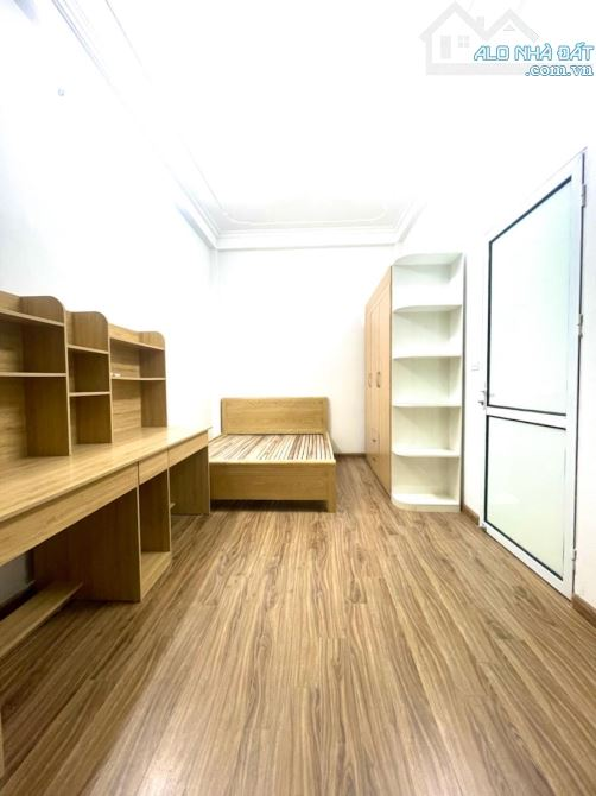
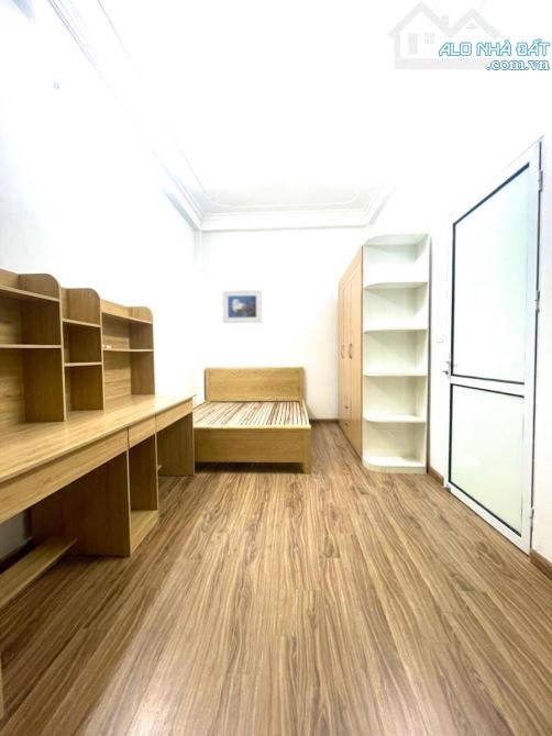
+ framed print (242, 306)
